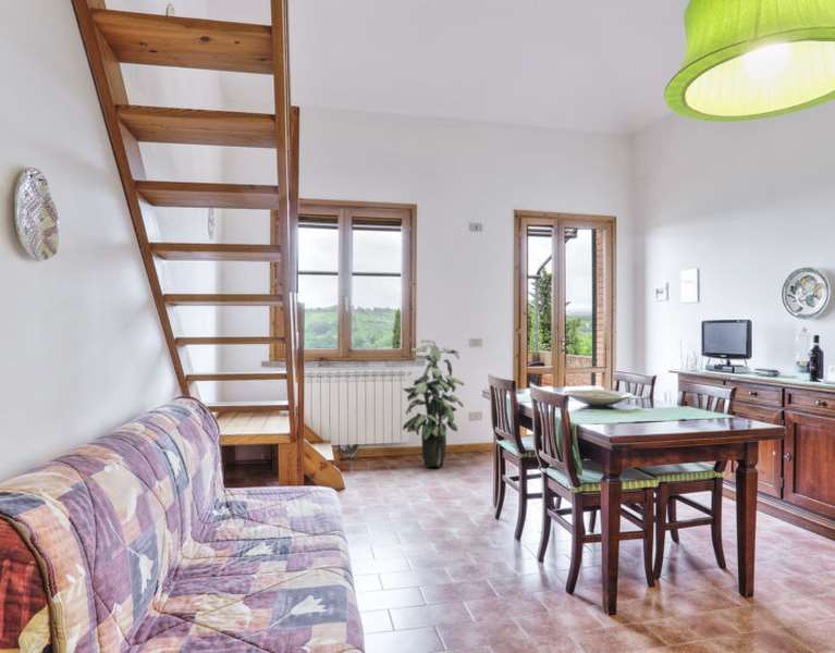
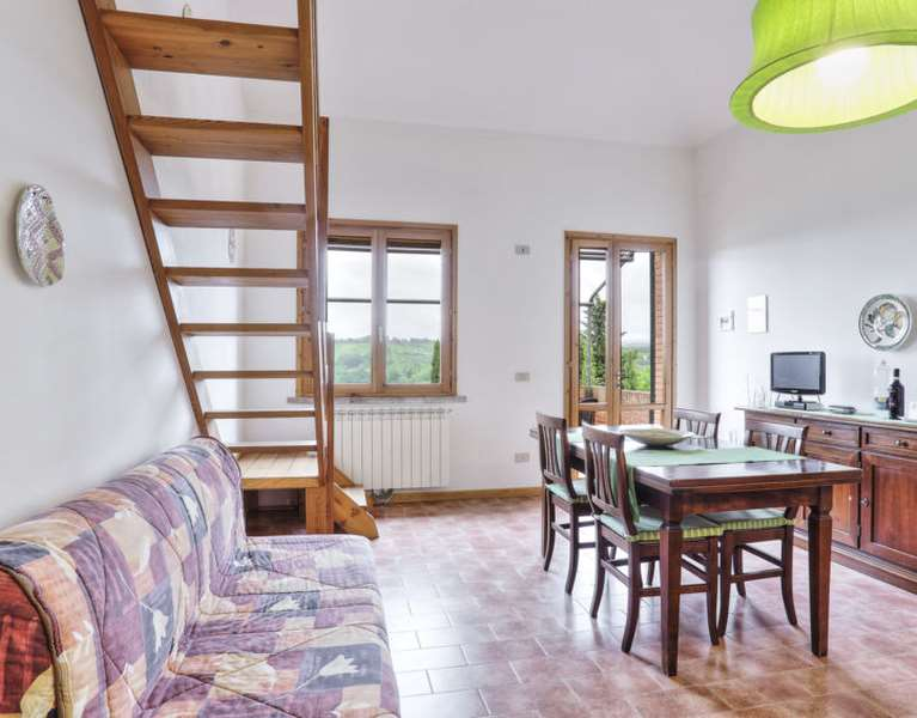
- indoor plant (431, 402)
